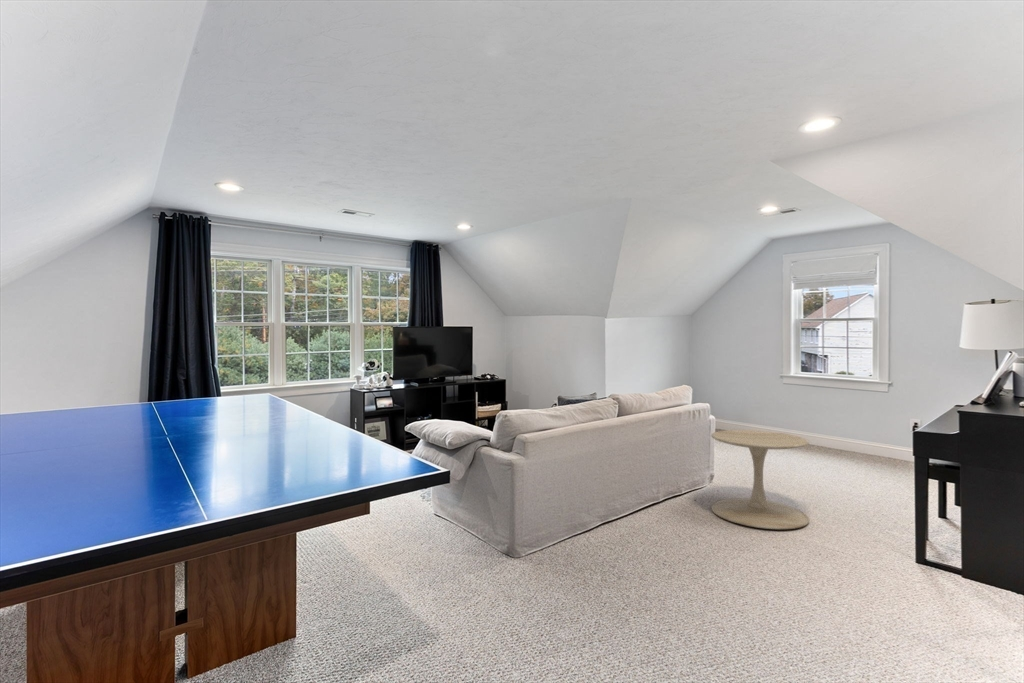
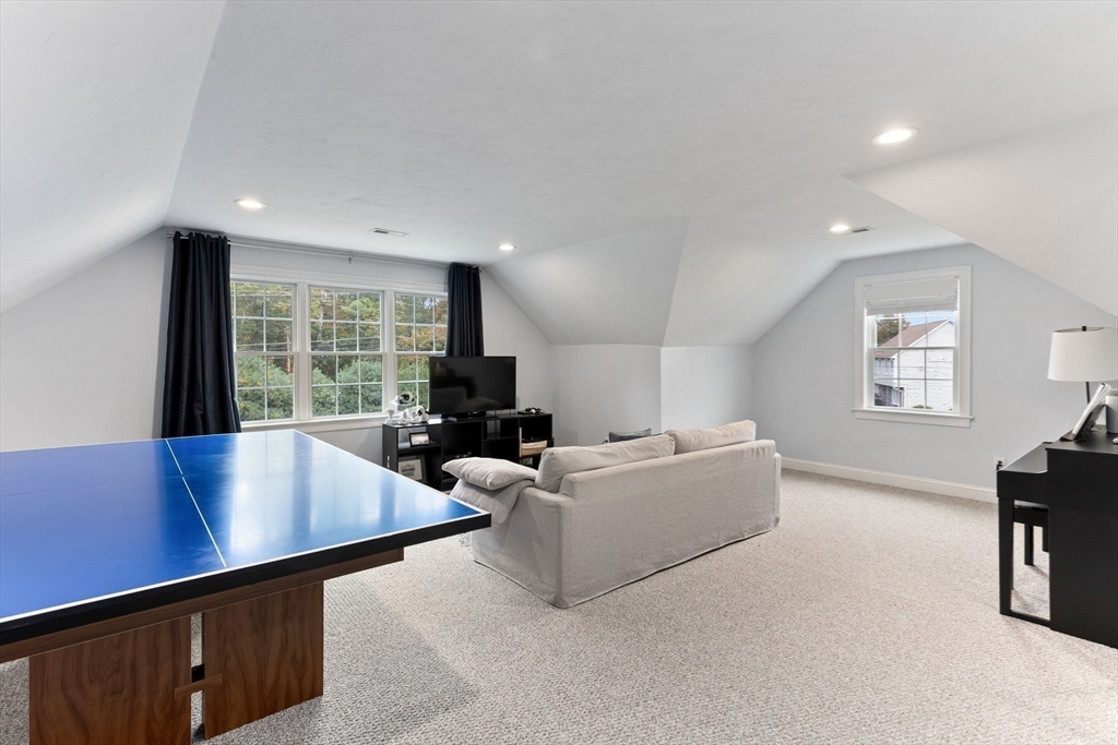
- side table (758, 475)
